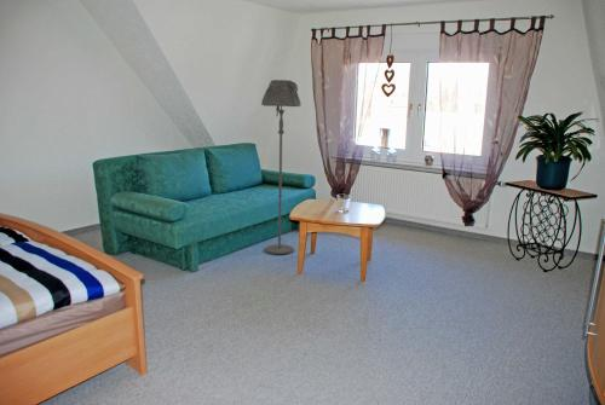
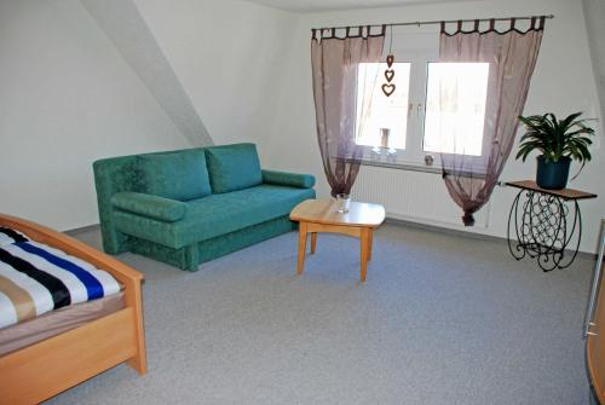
- floor lamp (280, 168)
